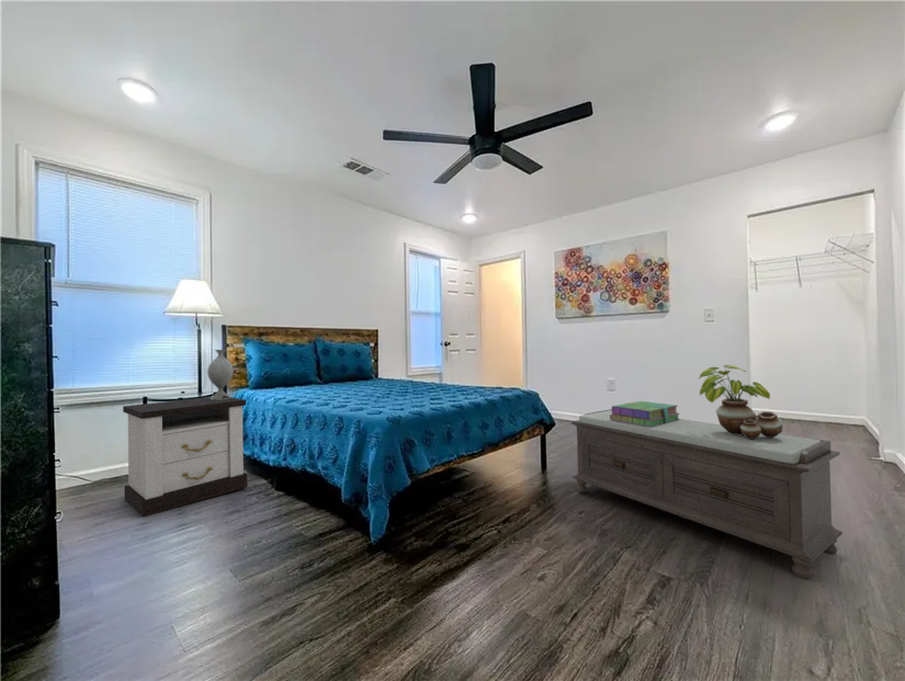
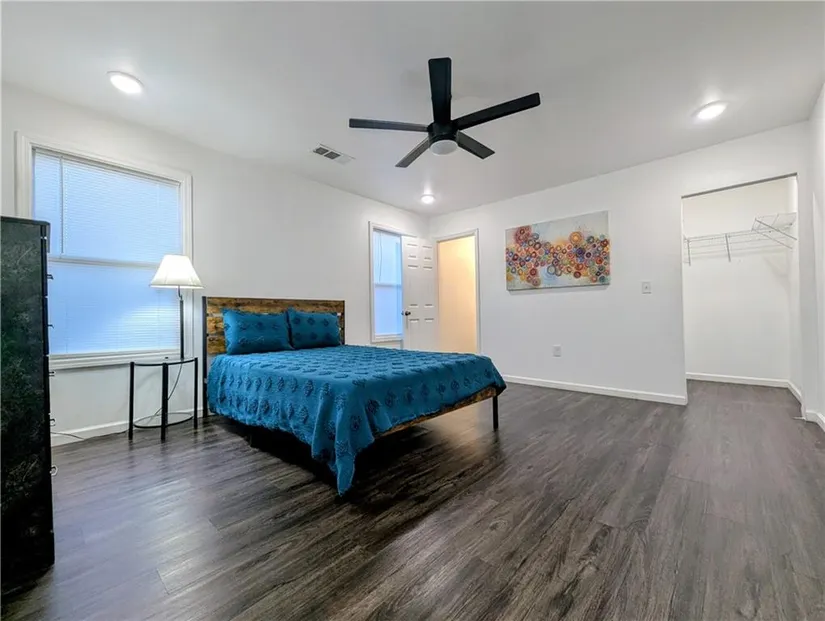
- nightstand (188, 447)
- bench (681, 470)
- stack of books (644, 412)
- decorative vase (220, 374)
- potted plant (734, 399)
